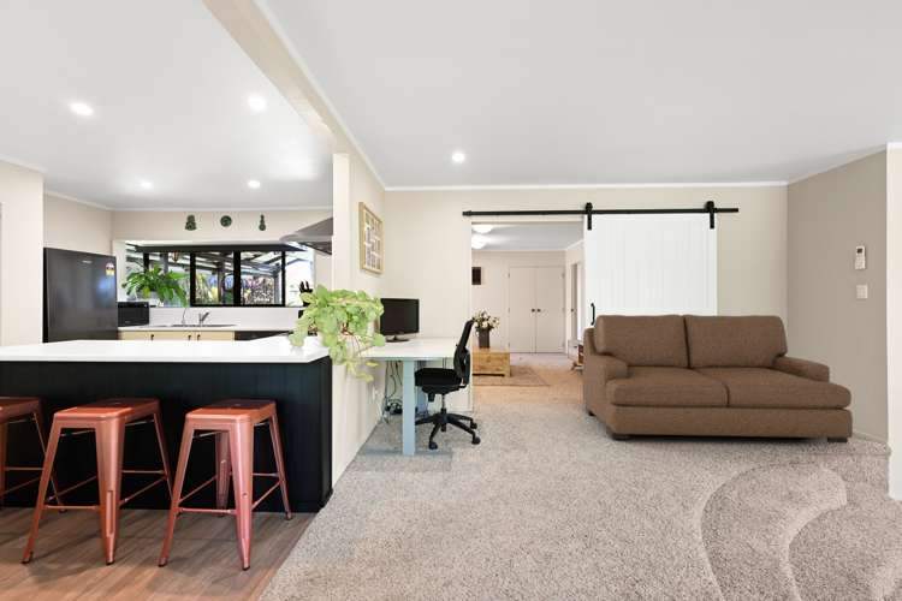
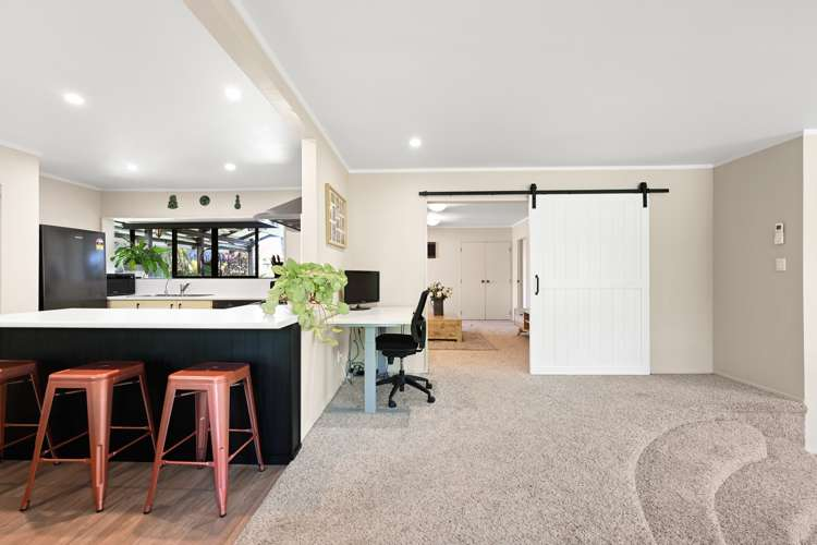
- sofa (700, 370)
